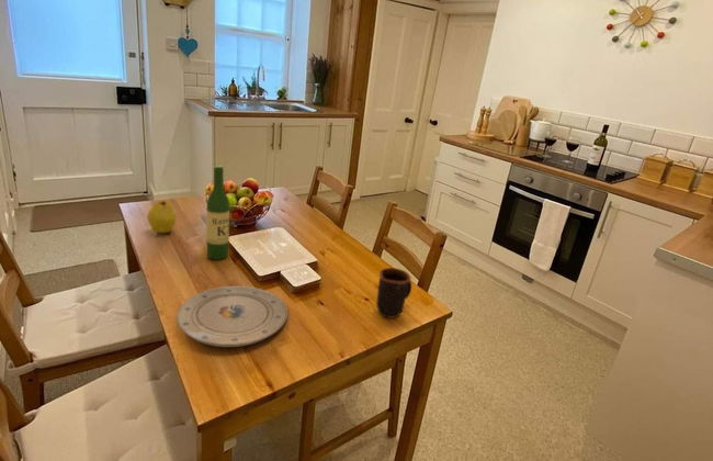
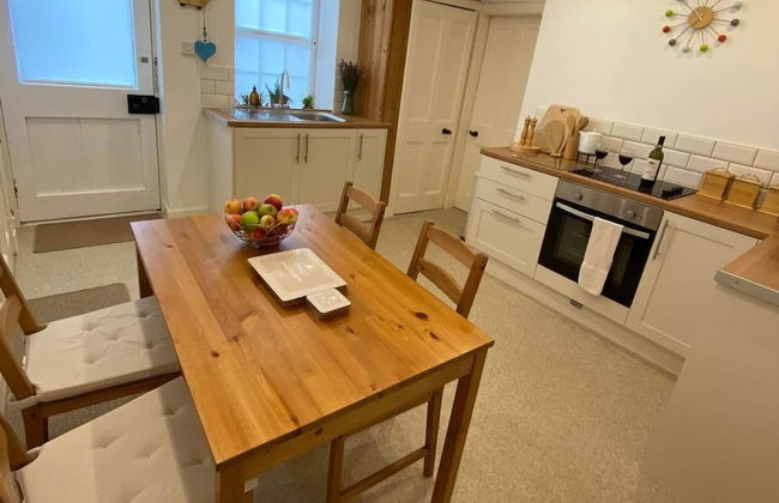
- wine bottle (217, 212)
- mug (396, 292)
- fruit (161, 215)
- plate (234, 314)
